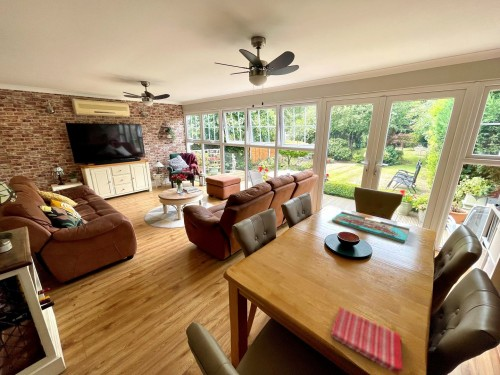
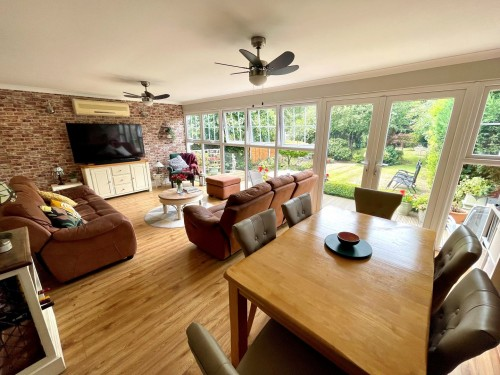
- board game (368, 224)
- dish towel (366, 335)
